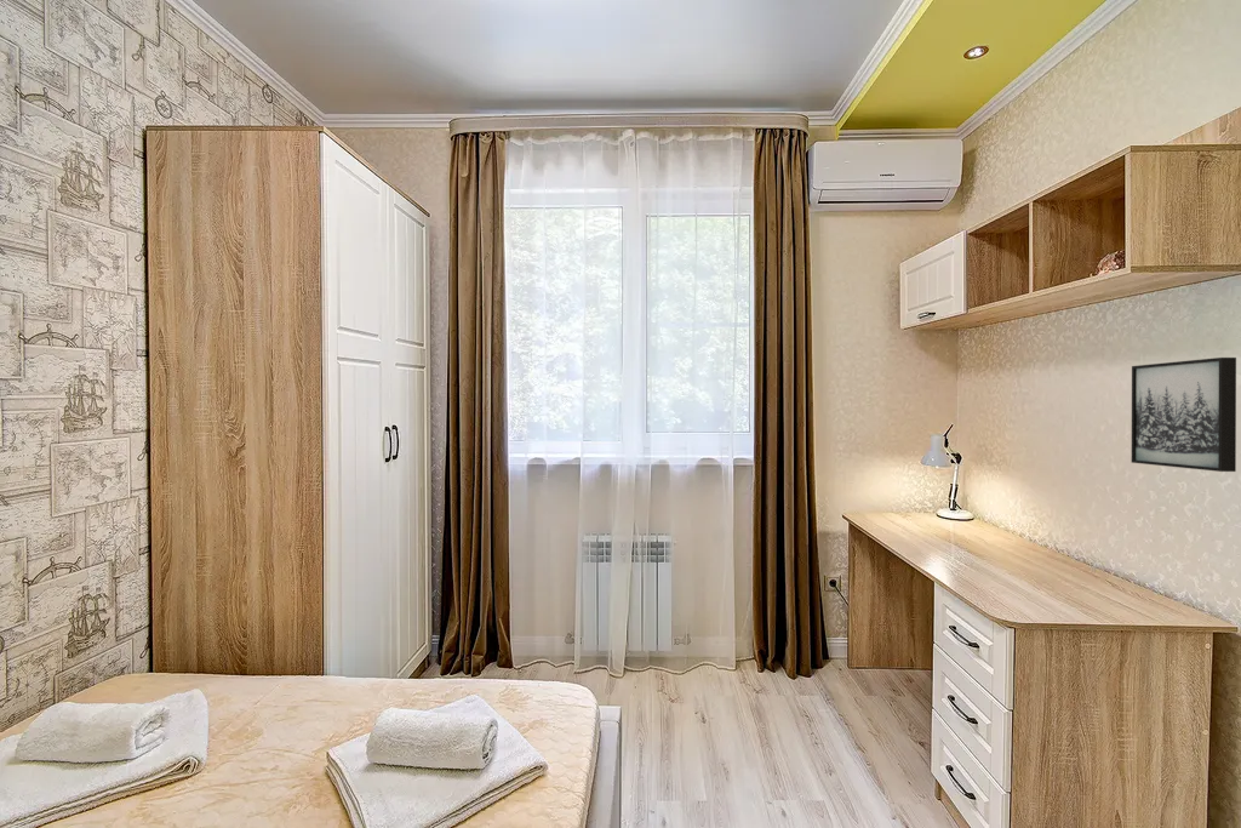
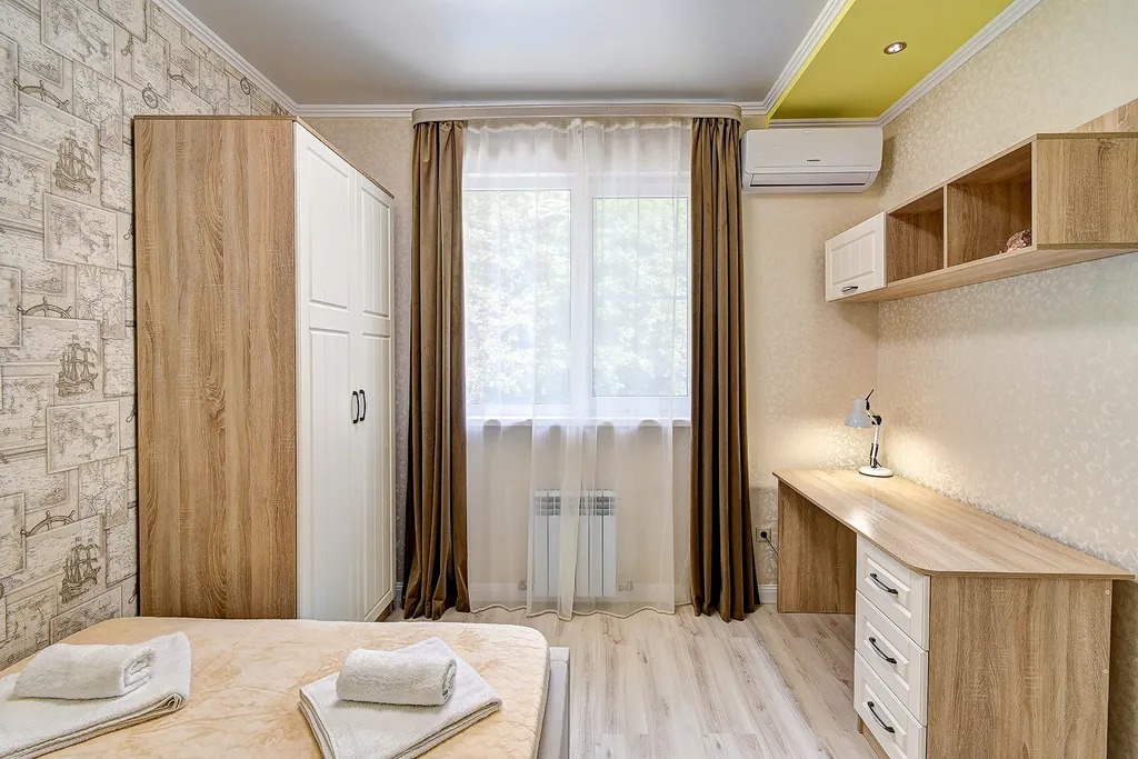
- wall art (1179, 413)
